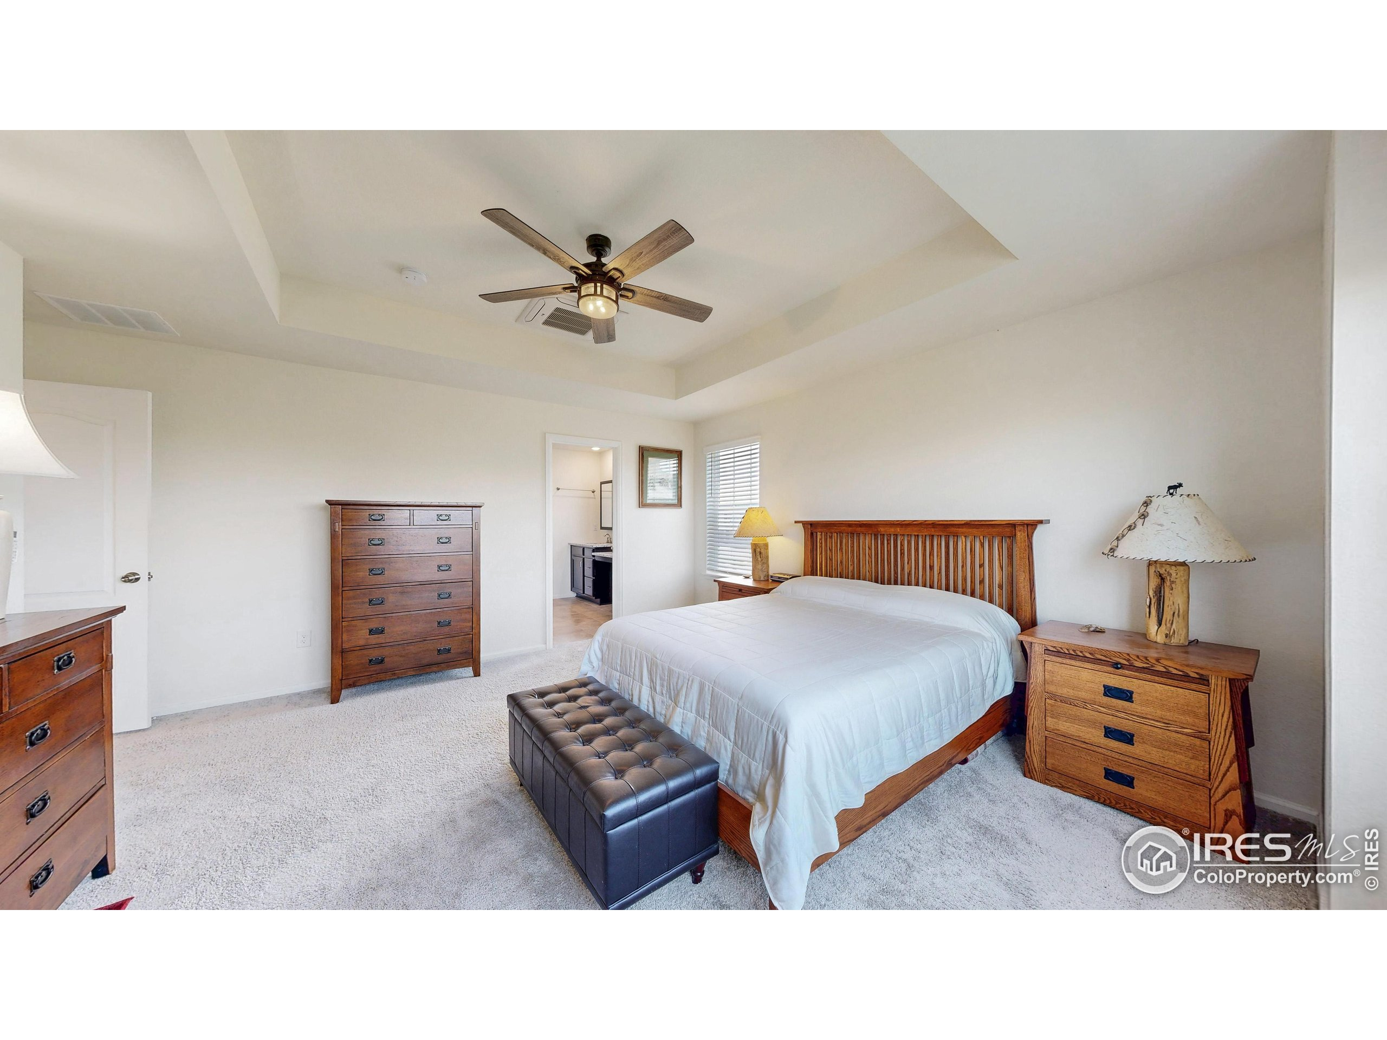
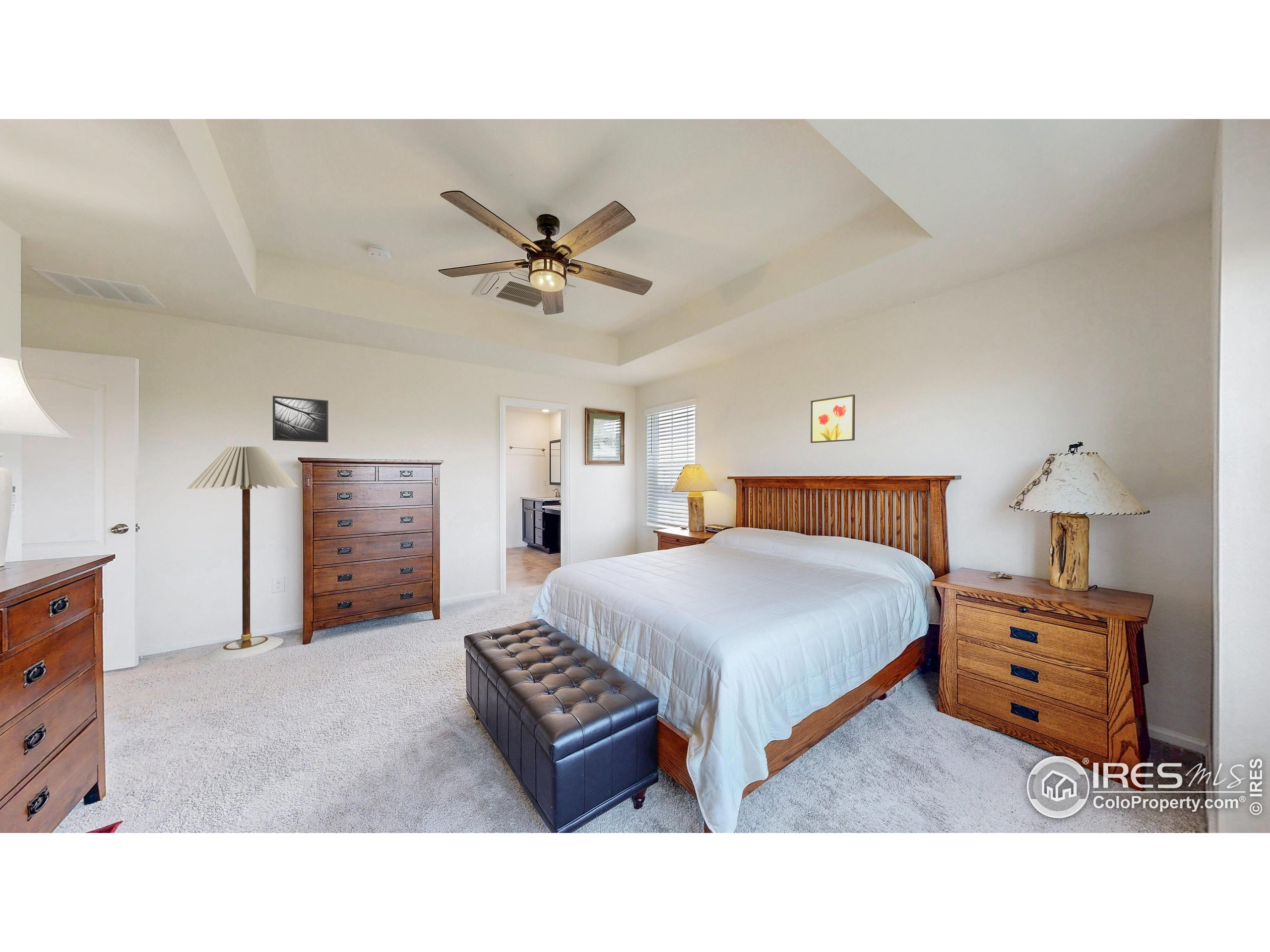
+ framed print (301, 419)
+ floor lamp (246, 547)
+ wall art (832, 419)
